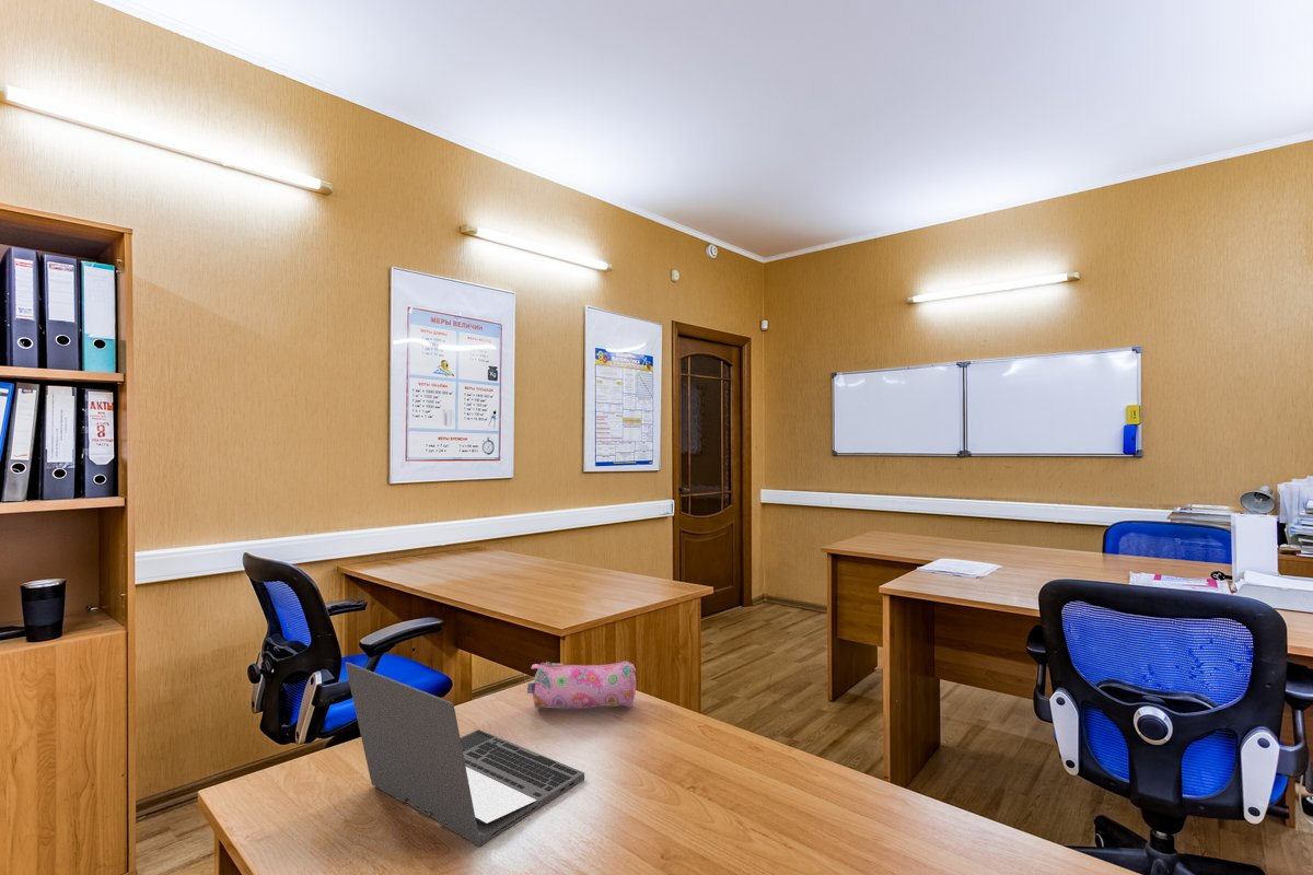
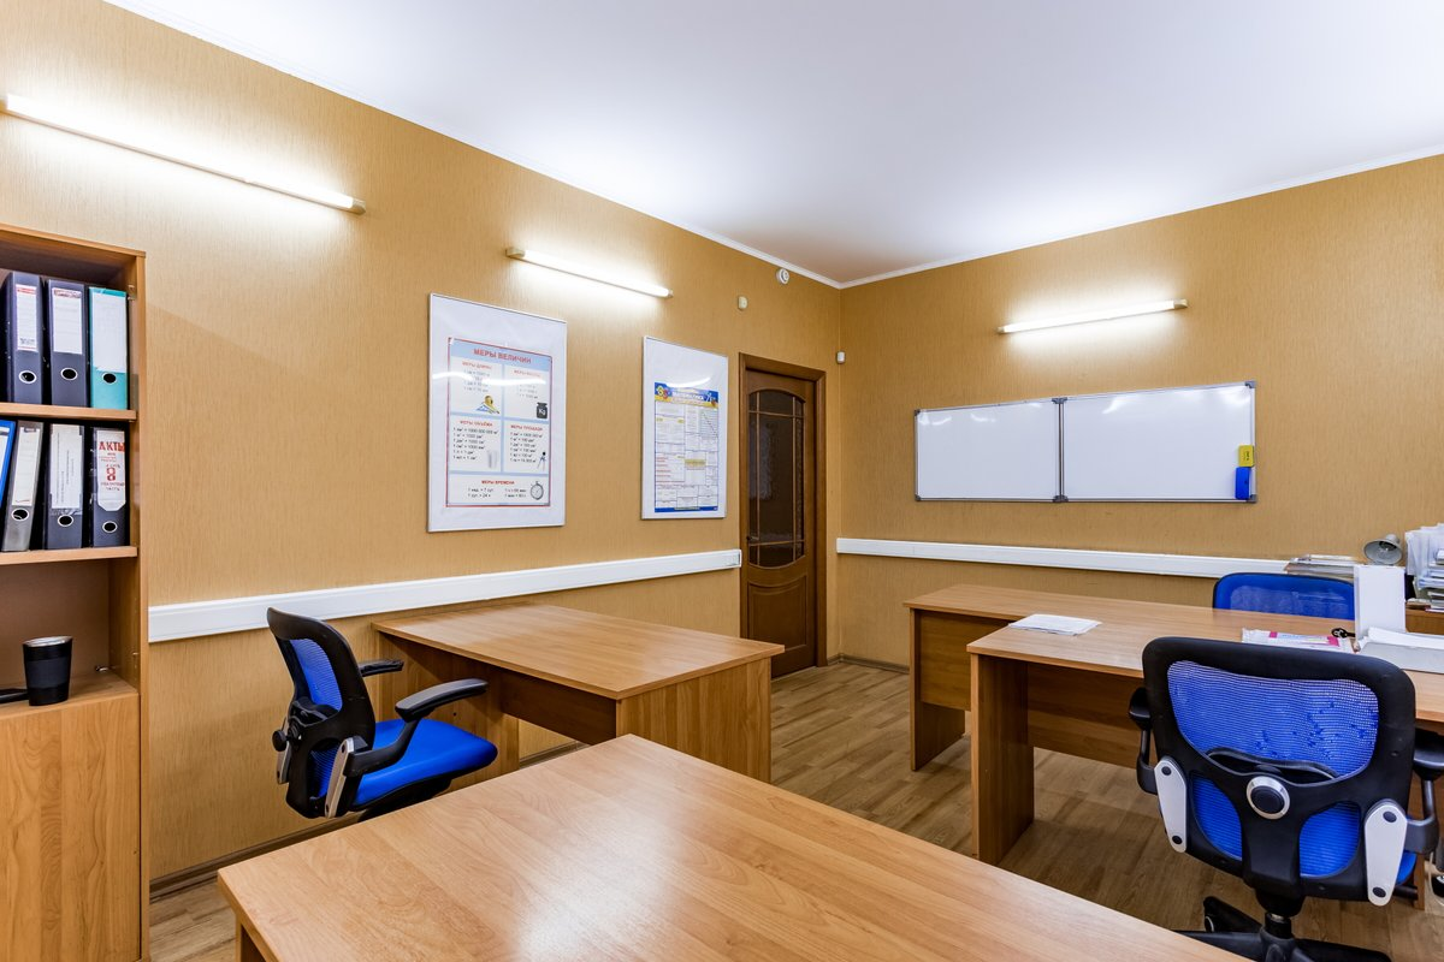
- laptop (457, 726)
- pencil case (583, 684)
